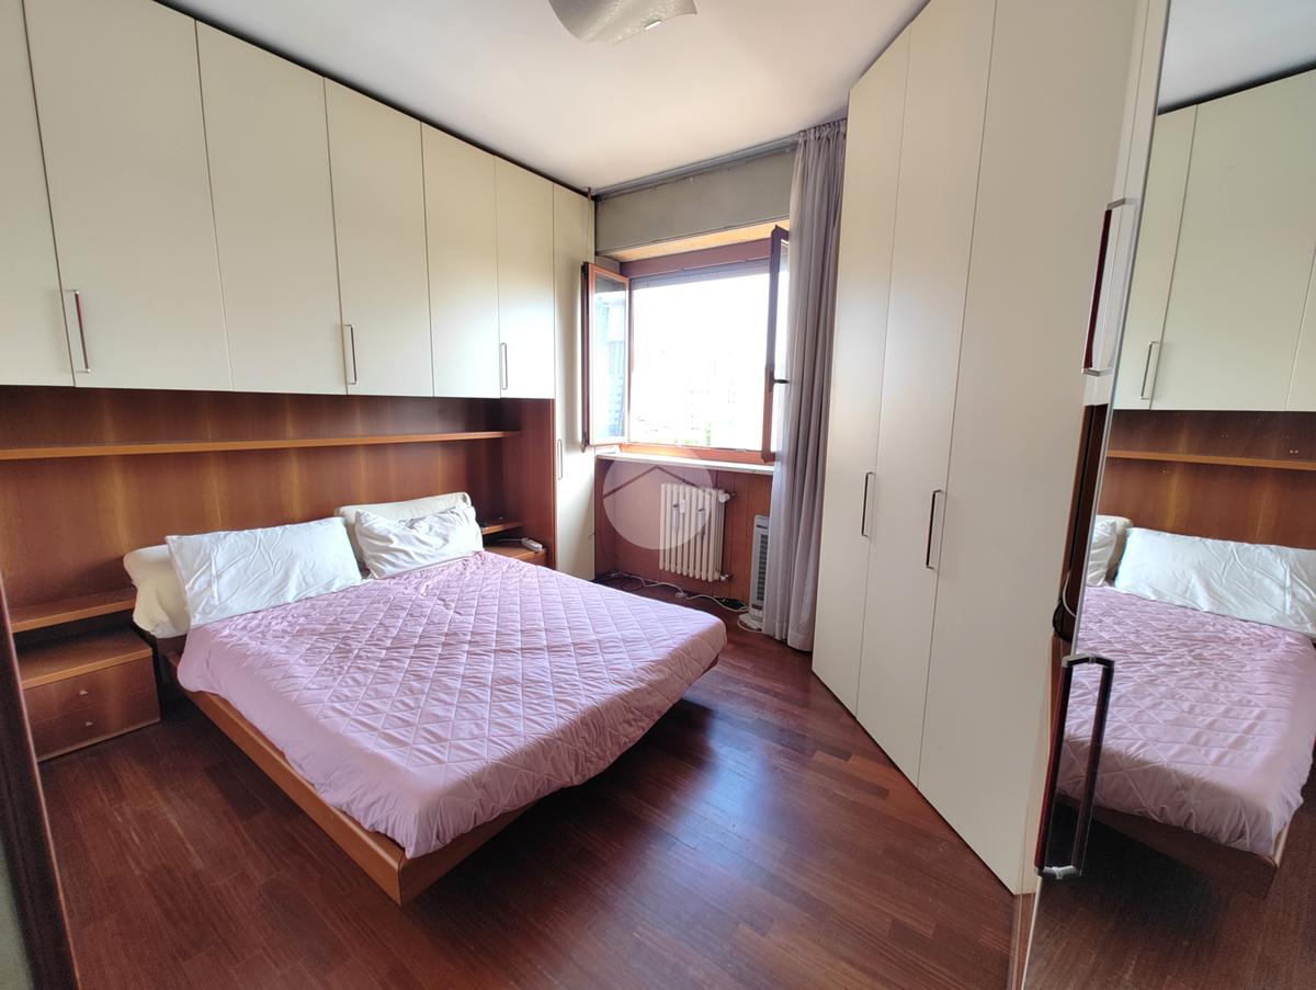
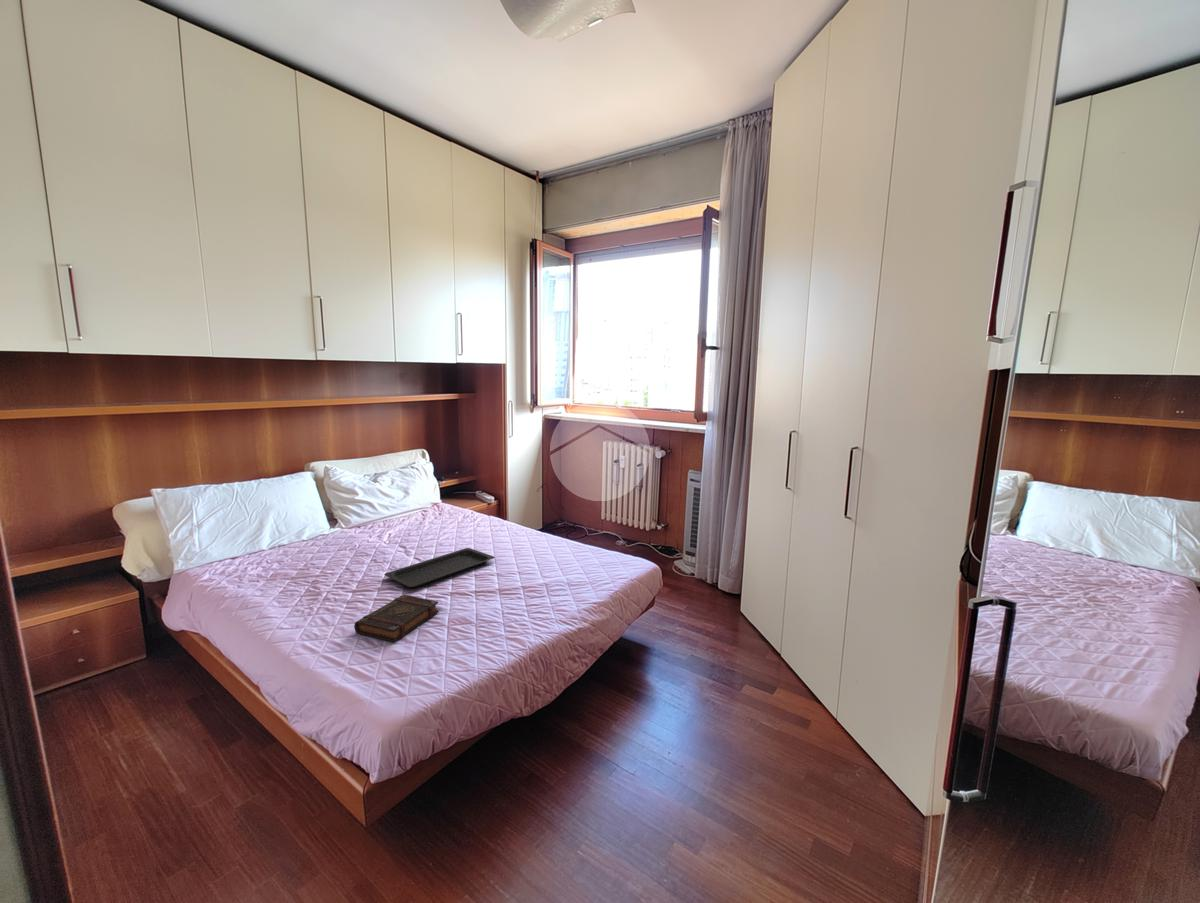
+ serving tray (442, 567)
+ book (398, 616)
